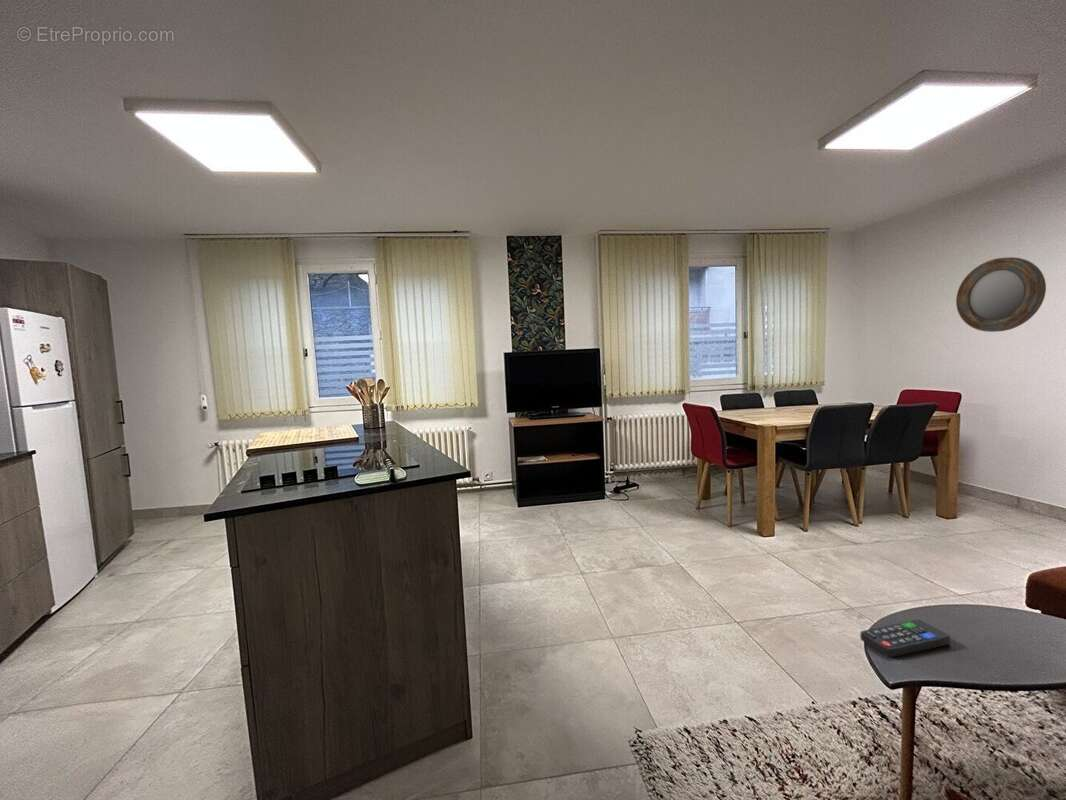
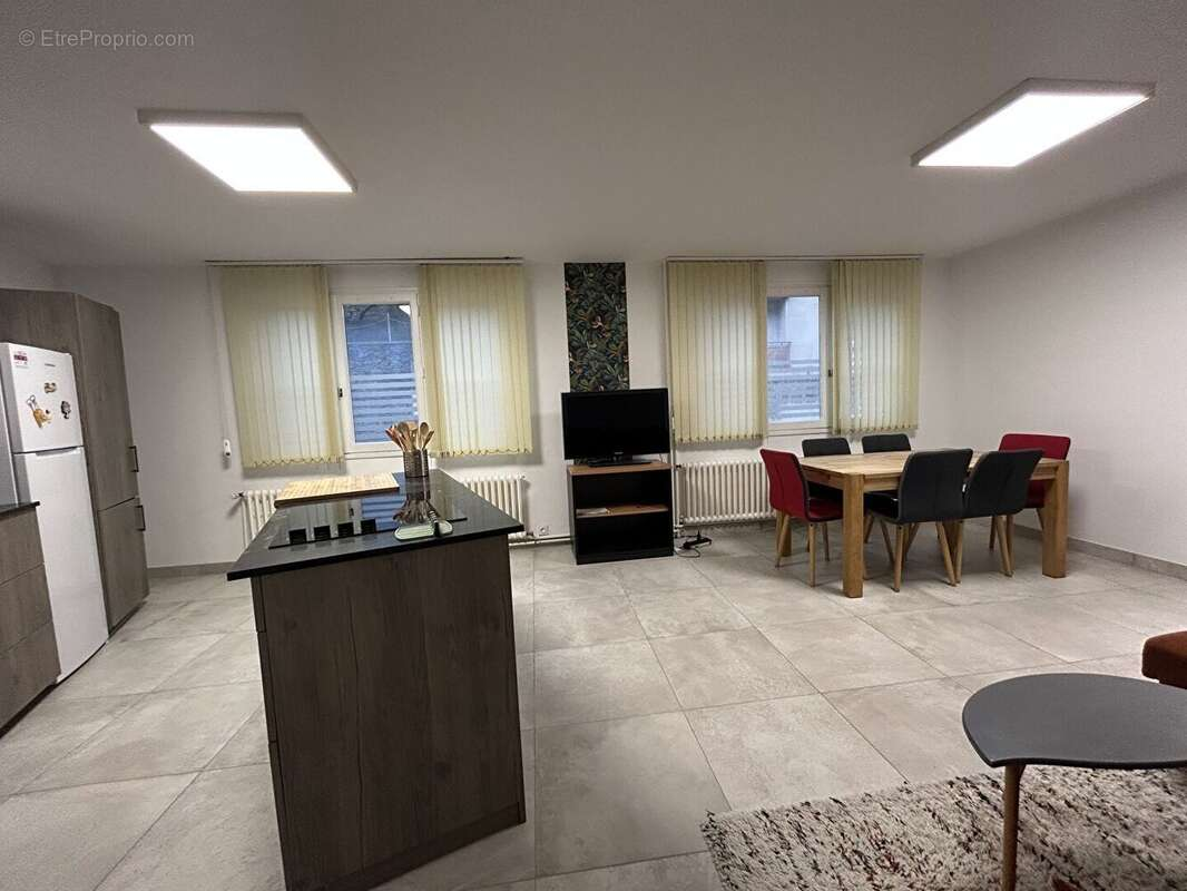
- remote control (904, 636)
- home mirror (997, 295)
